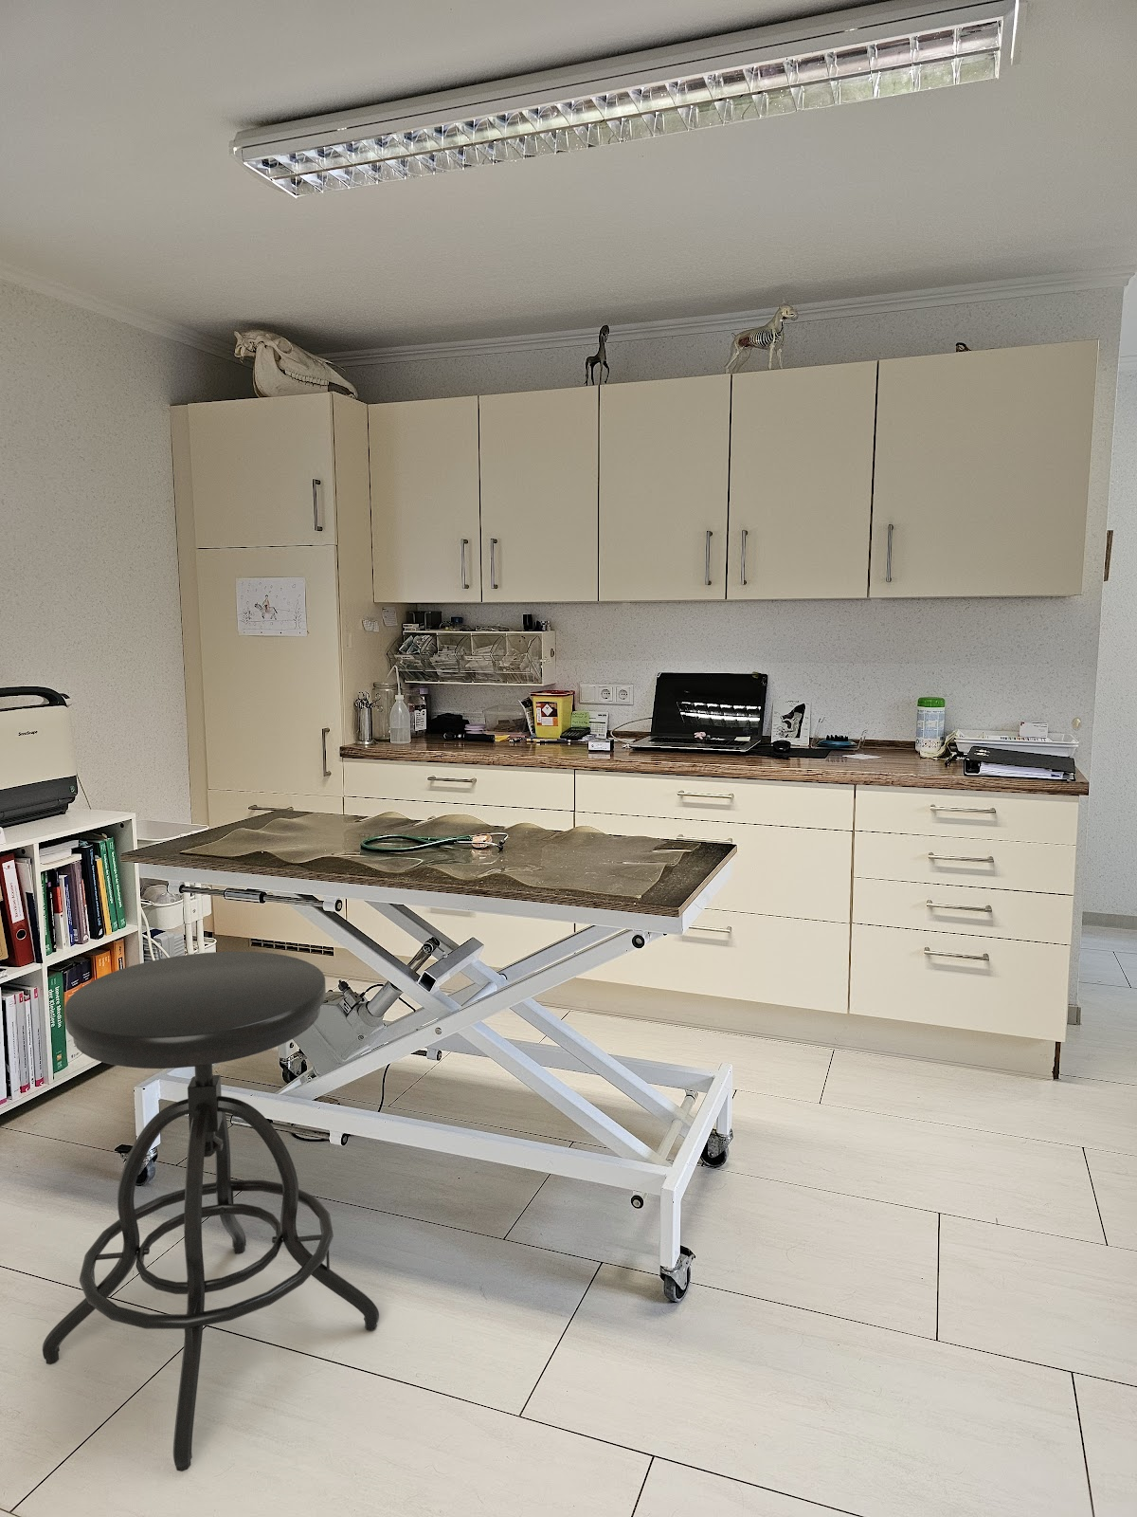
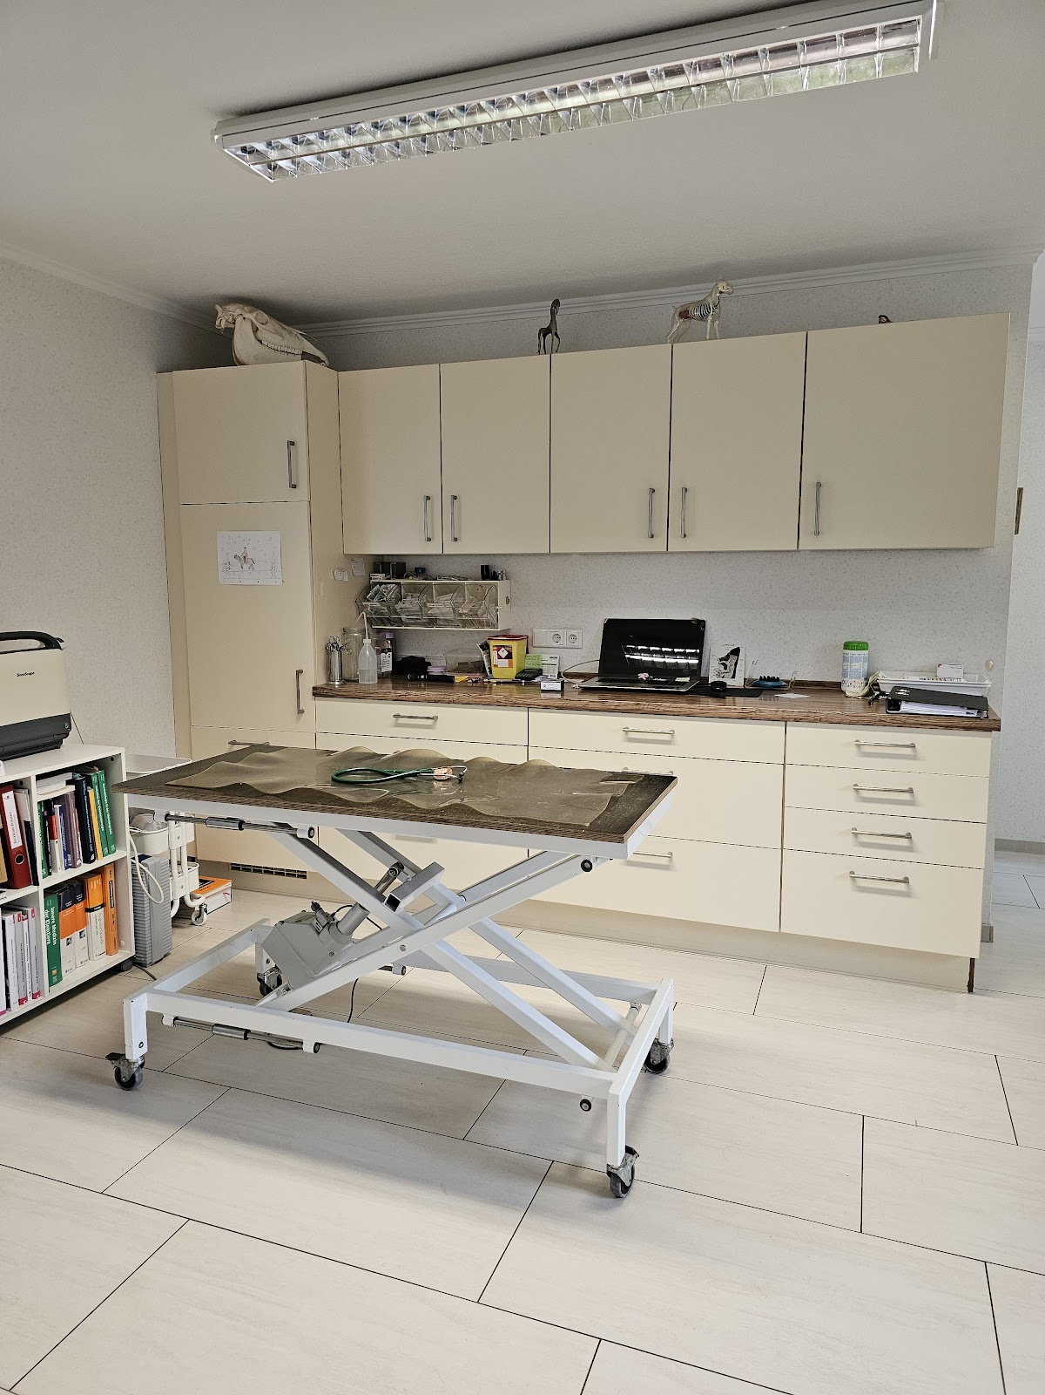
- stool (203, 1169)
